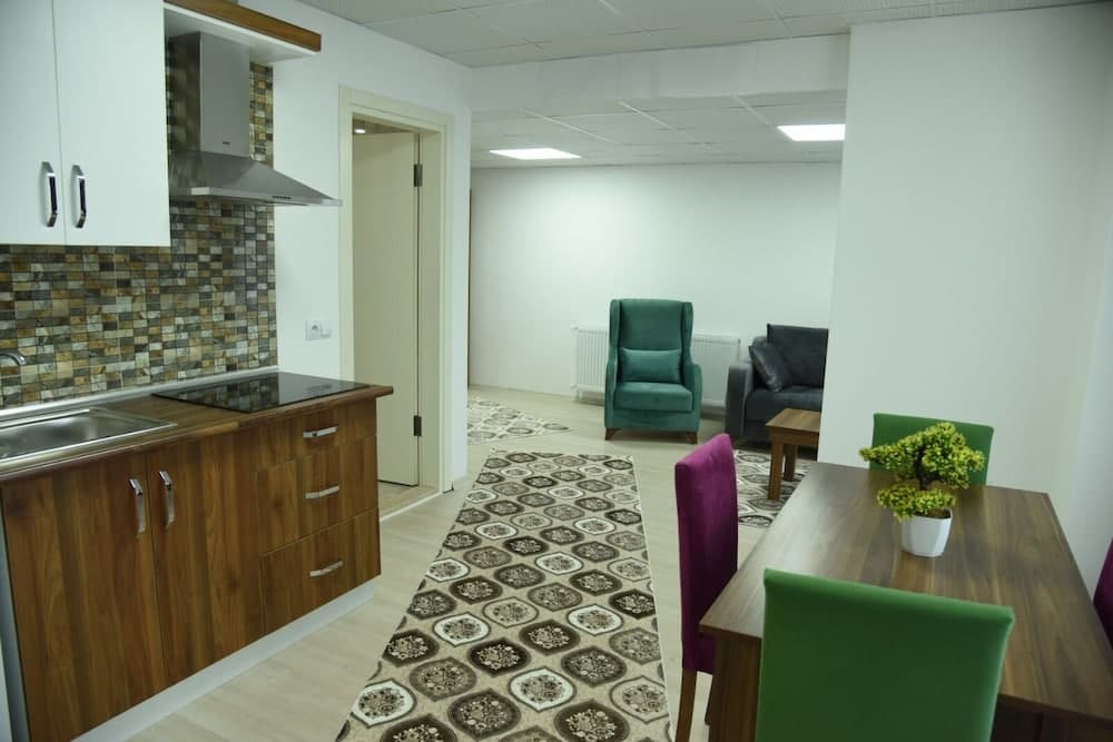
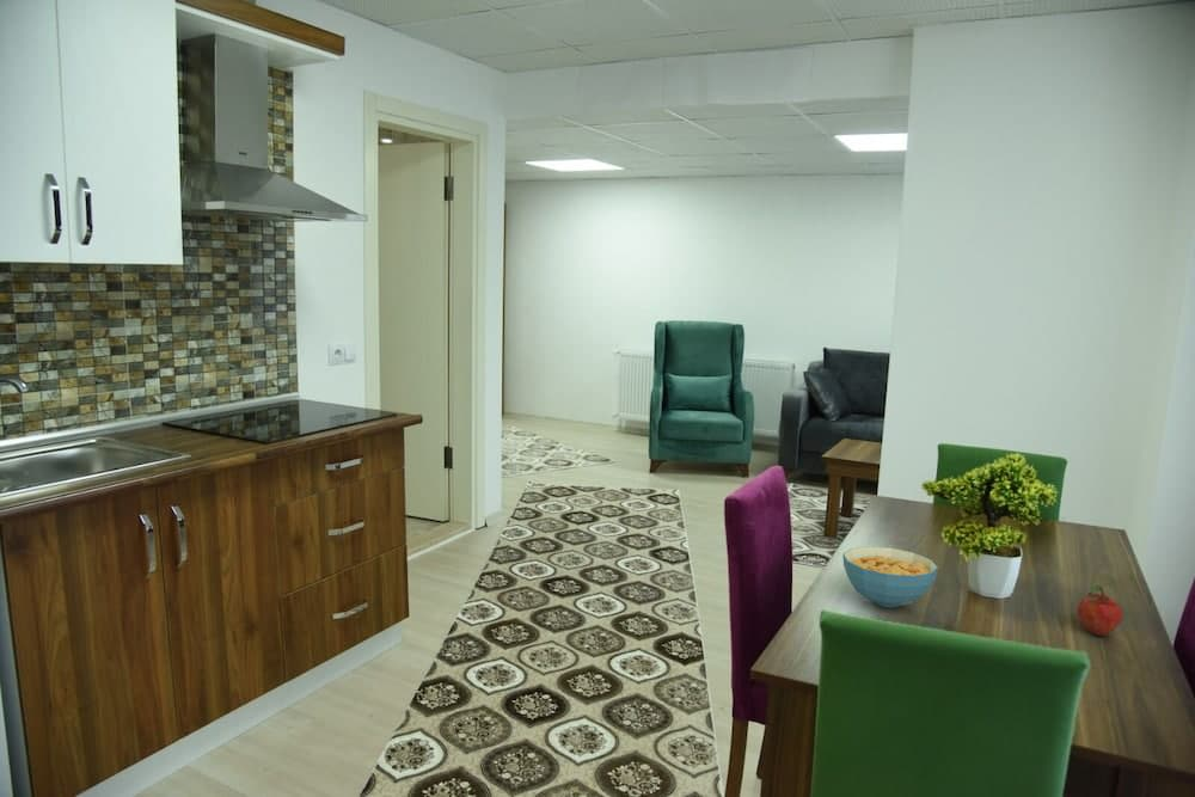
+ fruit (1098, 608)
+ cereal bowl (887, 581)
